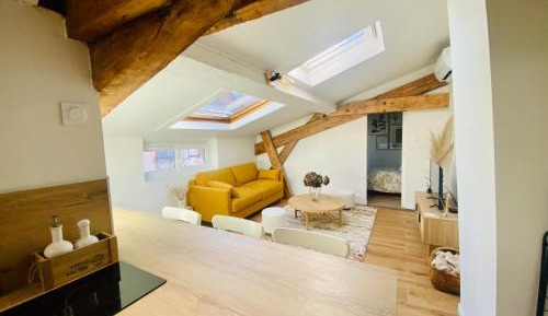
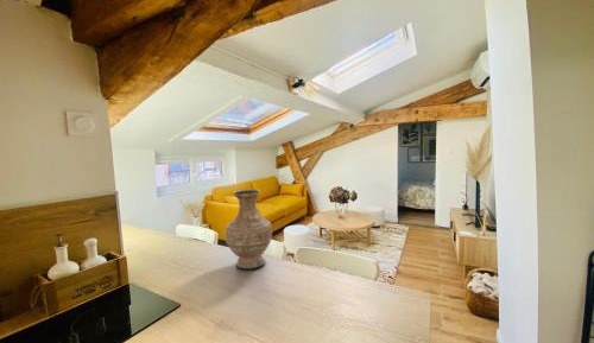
+ vase (248, 227)
